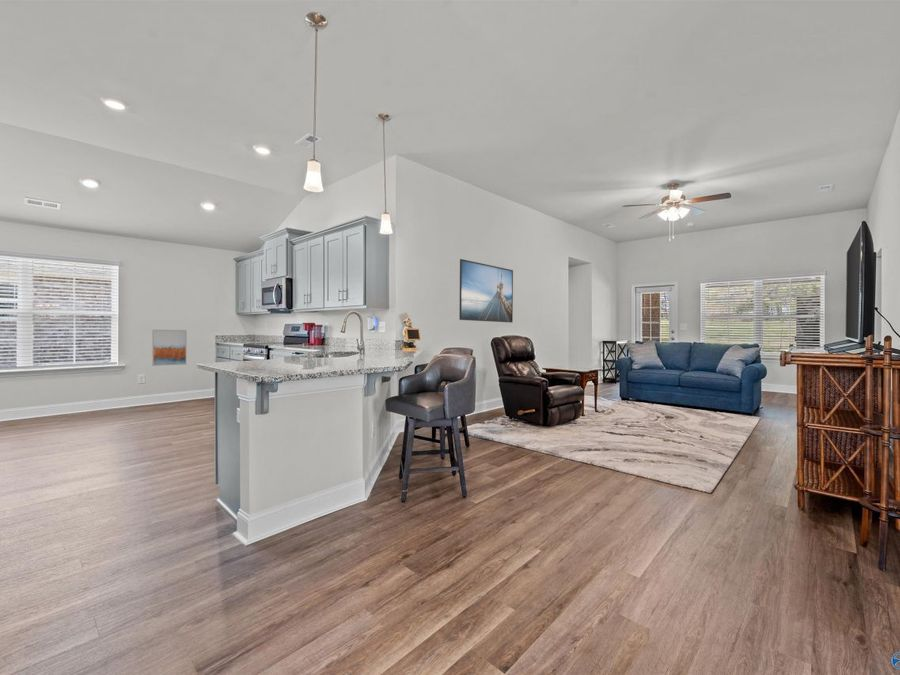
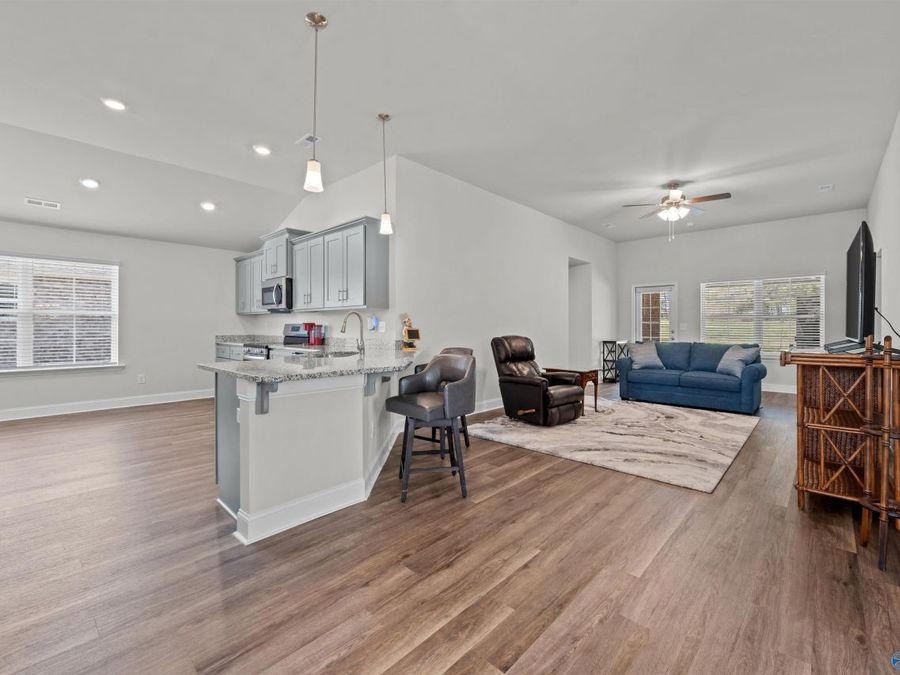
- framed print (488, 293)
- wall art (169, 347)
